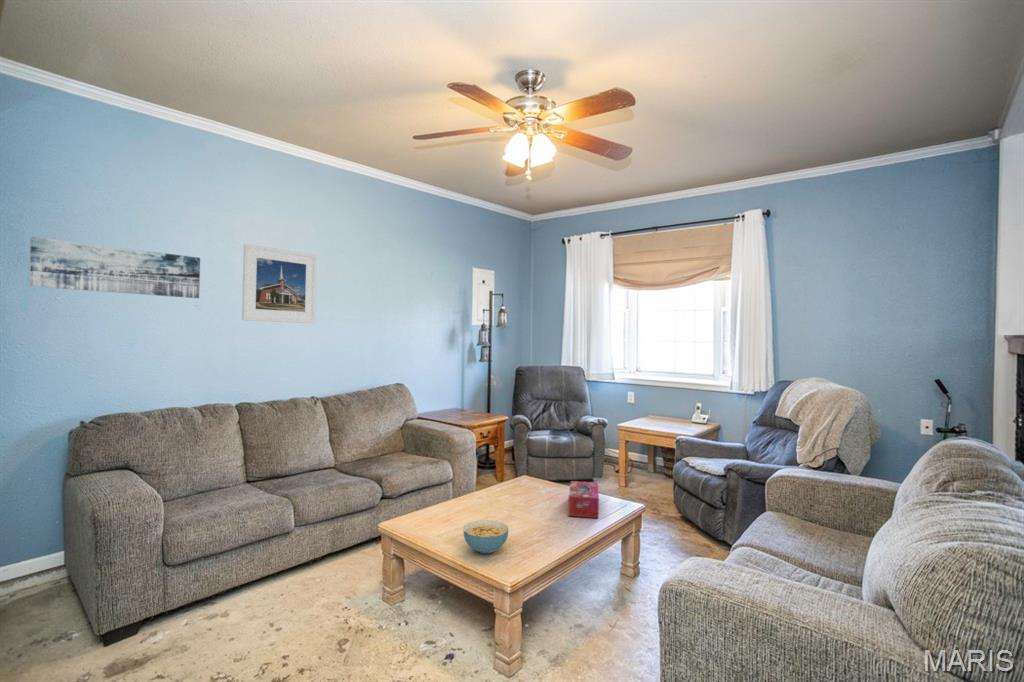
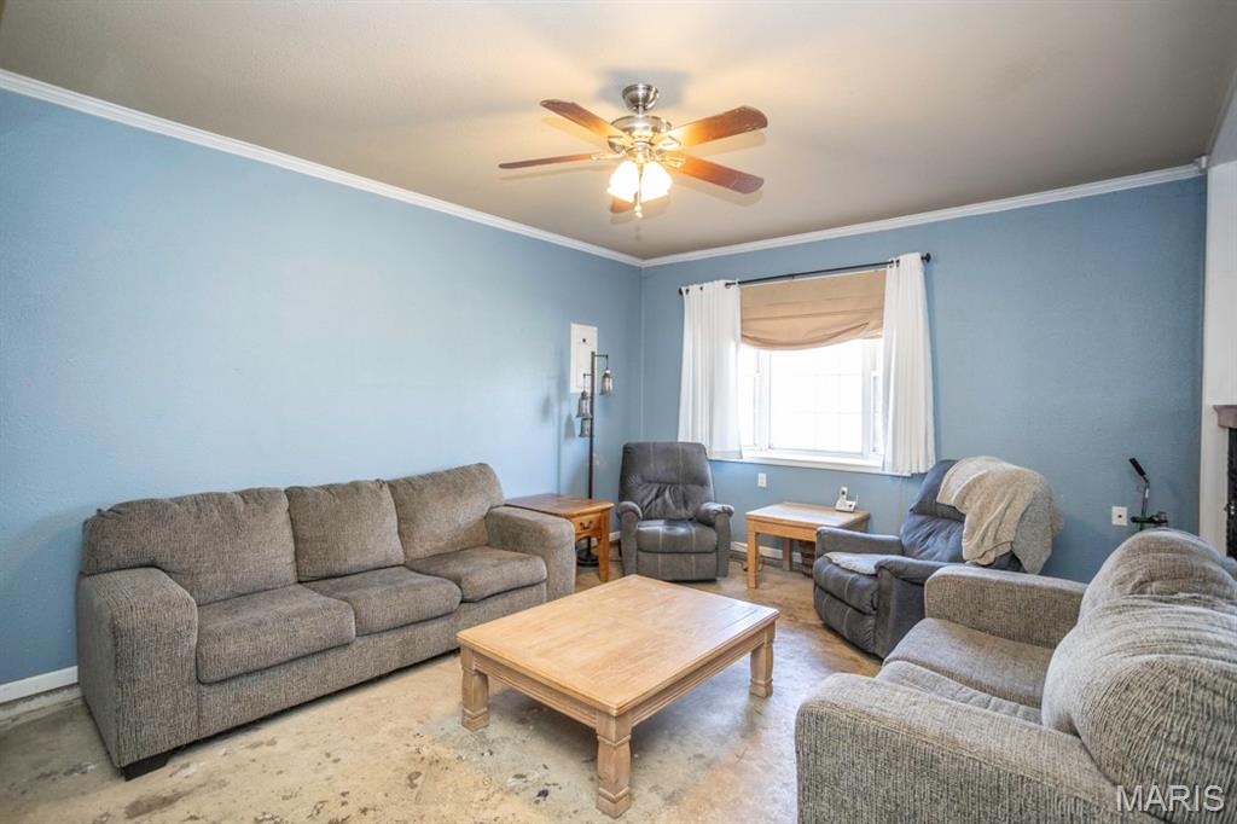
- cereal bowl (485, 539)
- tissue box (583, 498)
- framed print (281, 285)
- wall art (123, 270)
